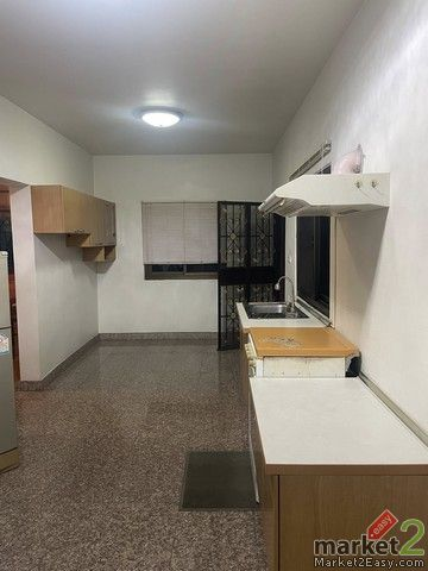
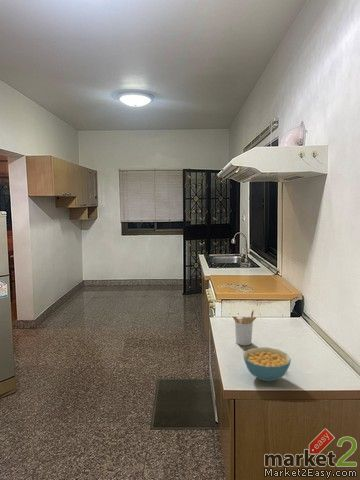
+ utensil holder (245, 328)
+ cereal bowl (266, 367)
